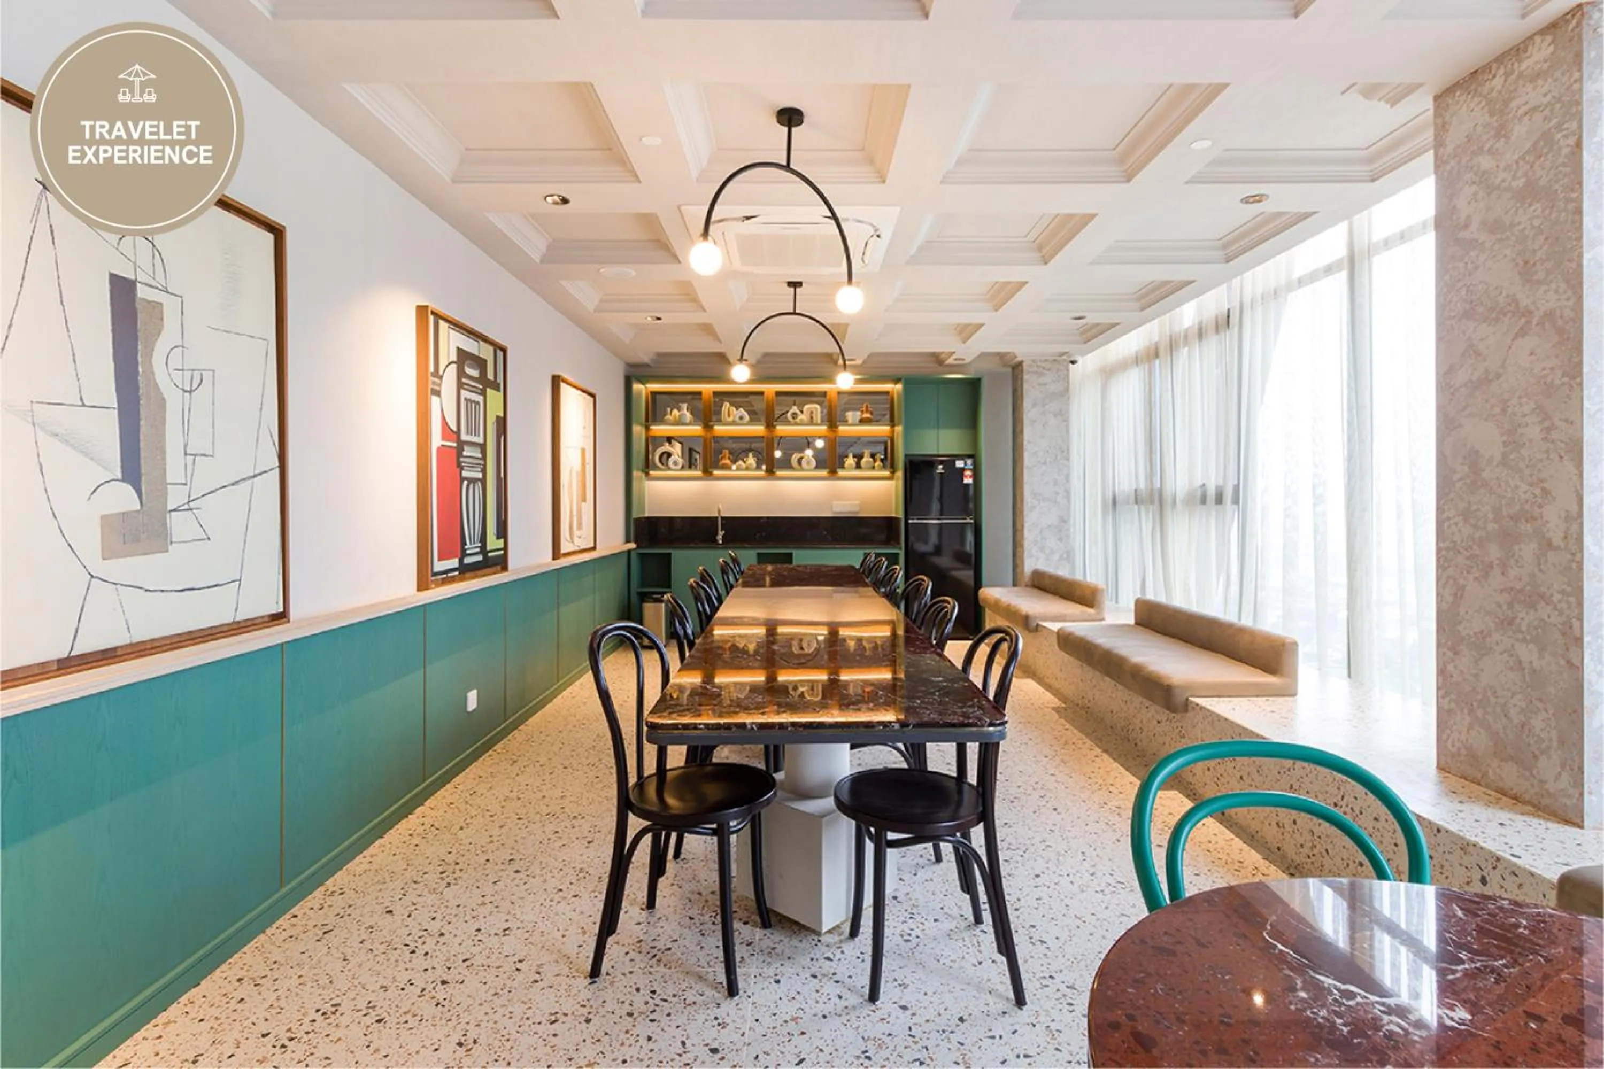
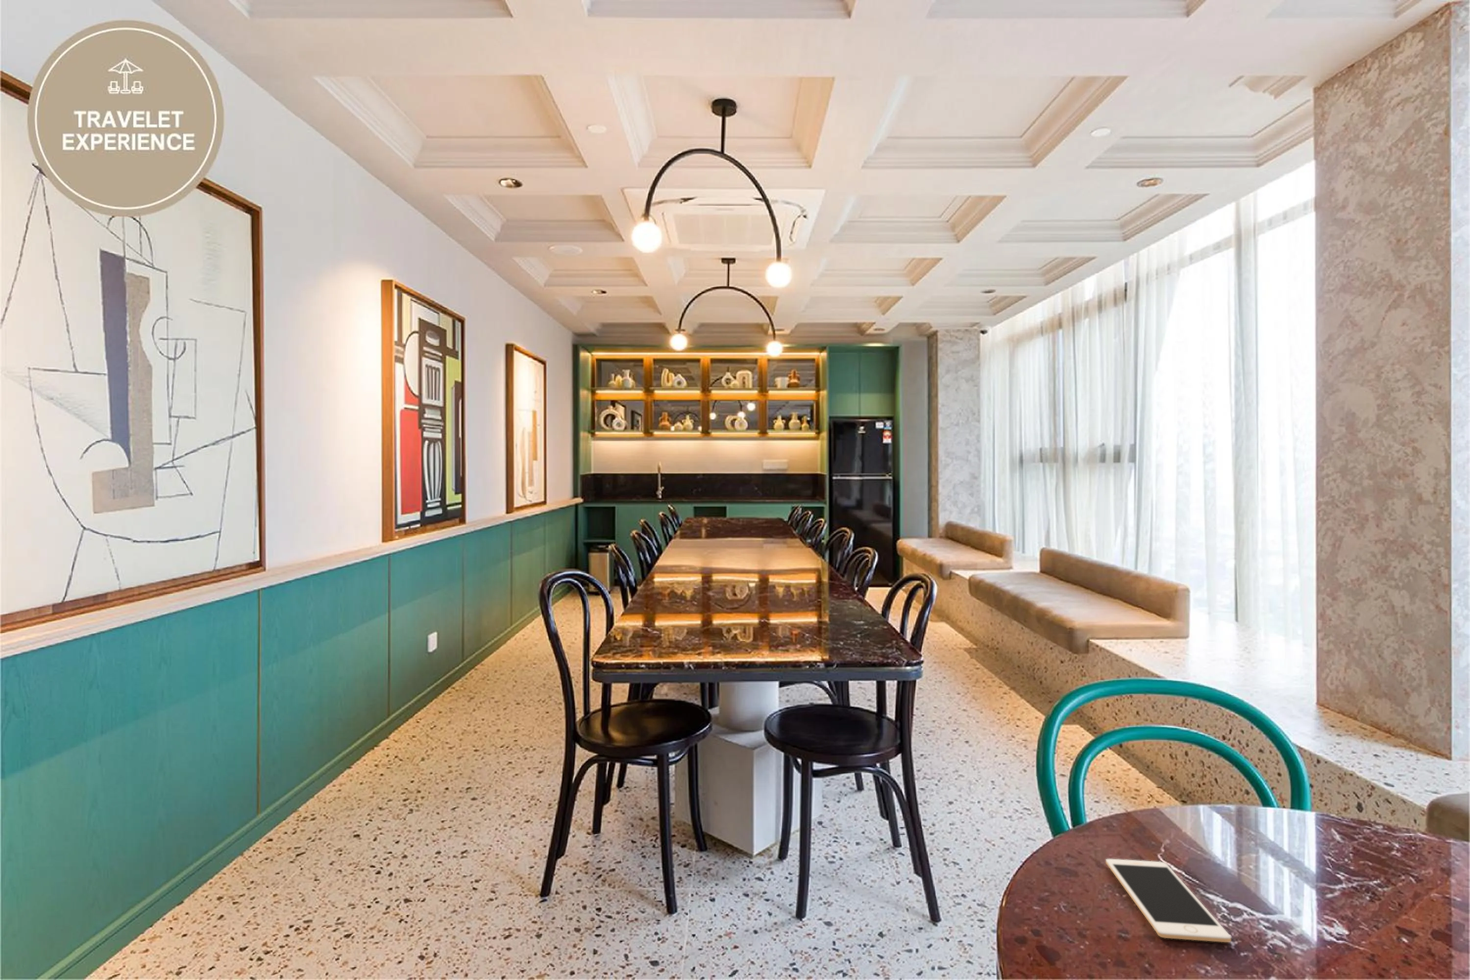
+ cell phone (1163, 896)
